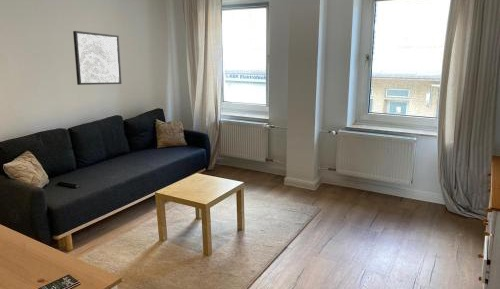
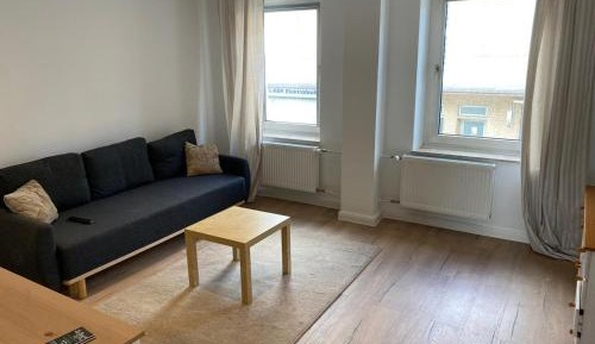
- wall art (98, 59)
